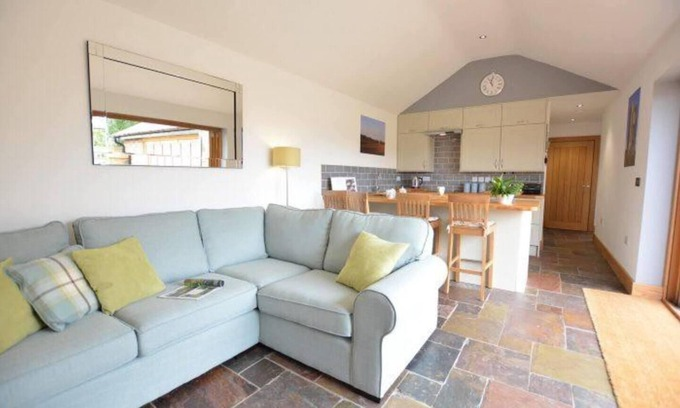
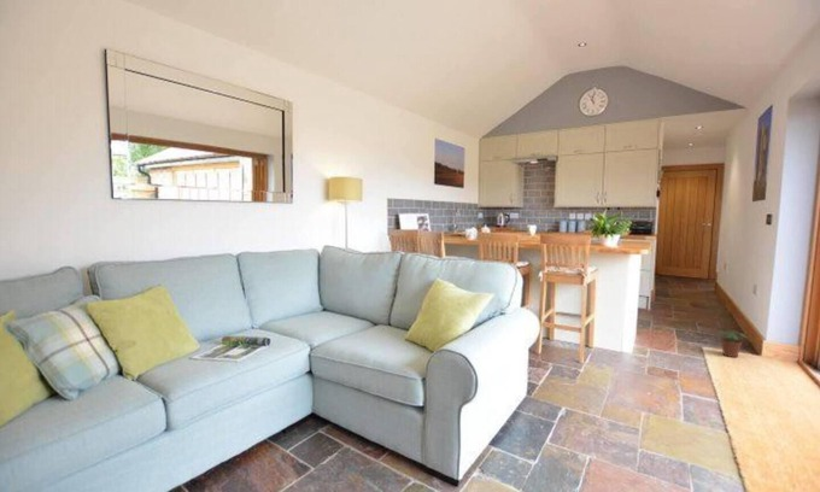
+ potted plant (731, 344)
